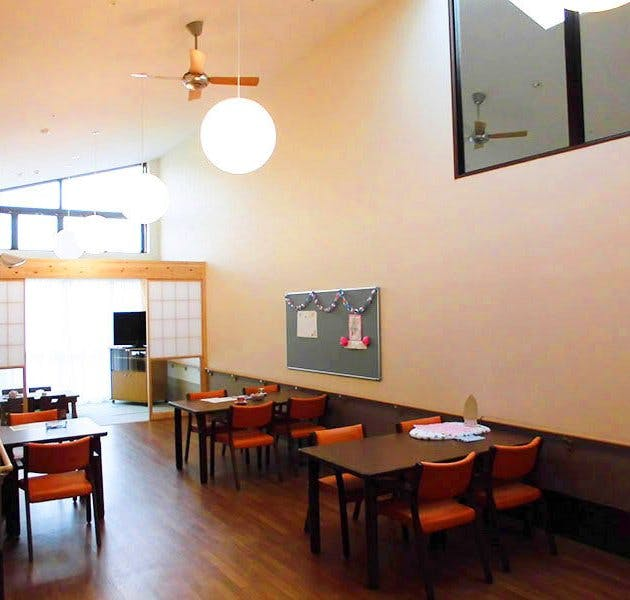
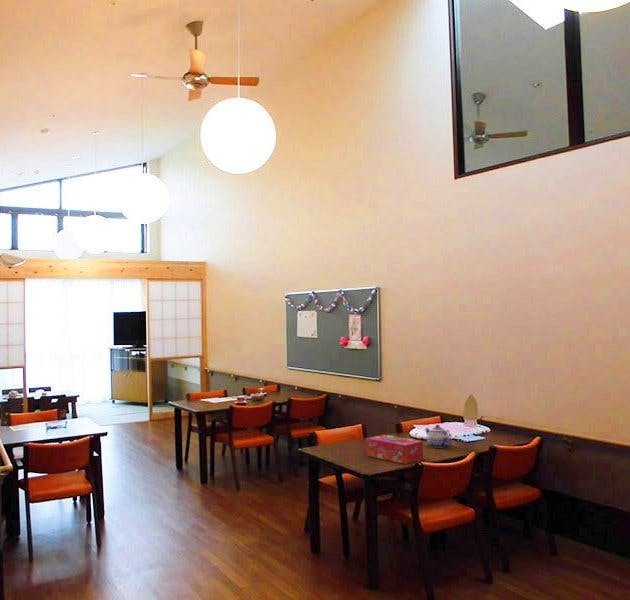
+ teapot (438, 435)
+ tissue box (394, 448)
